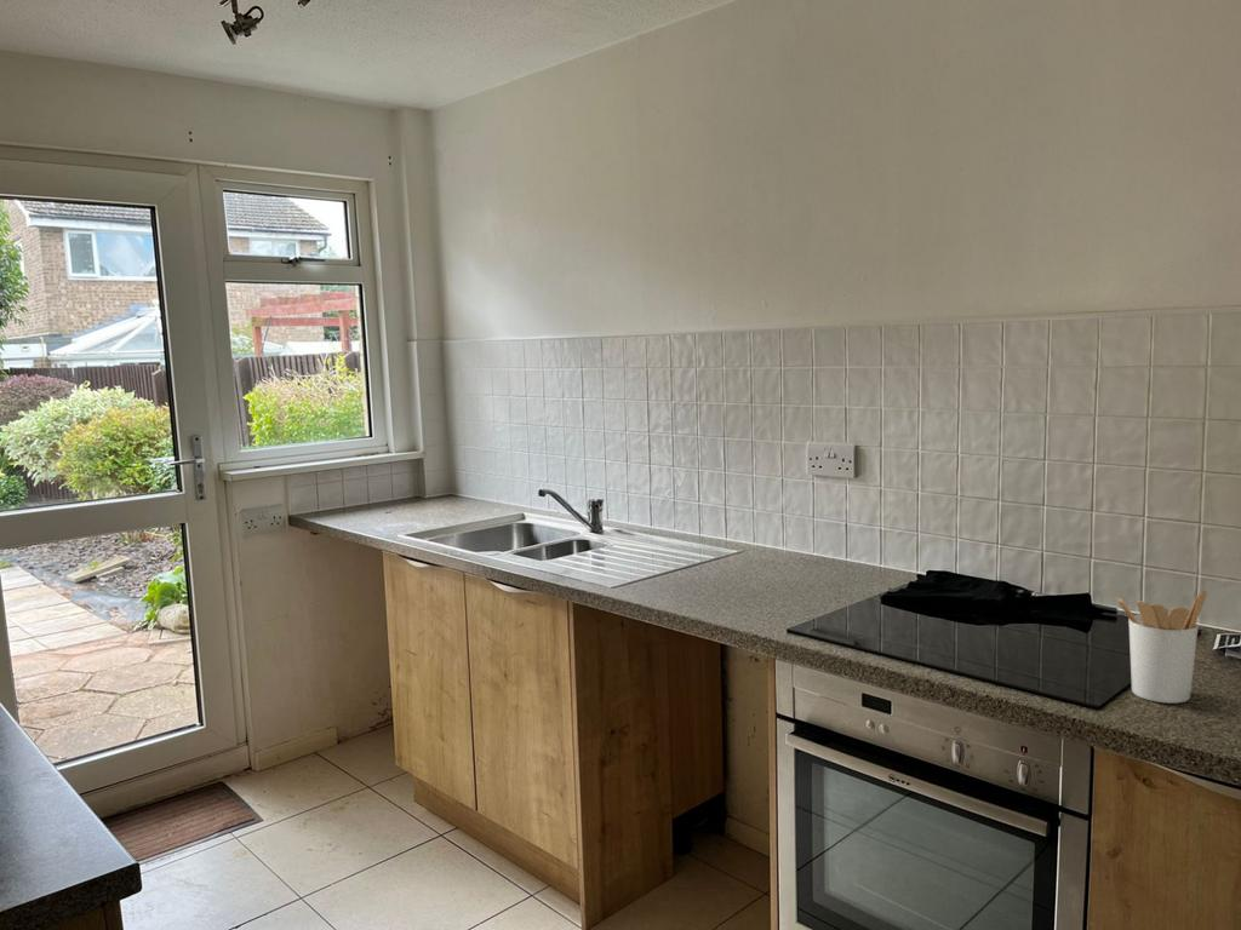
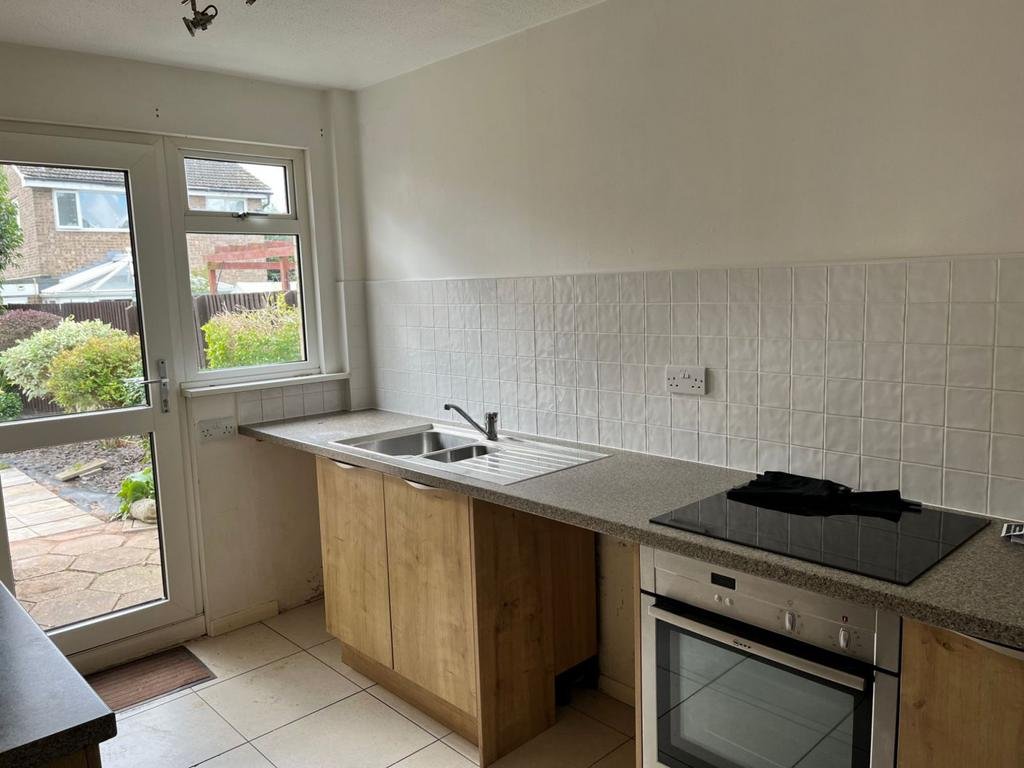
- utensil holder (1162, 644)
